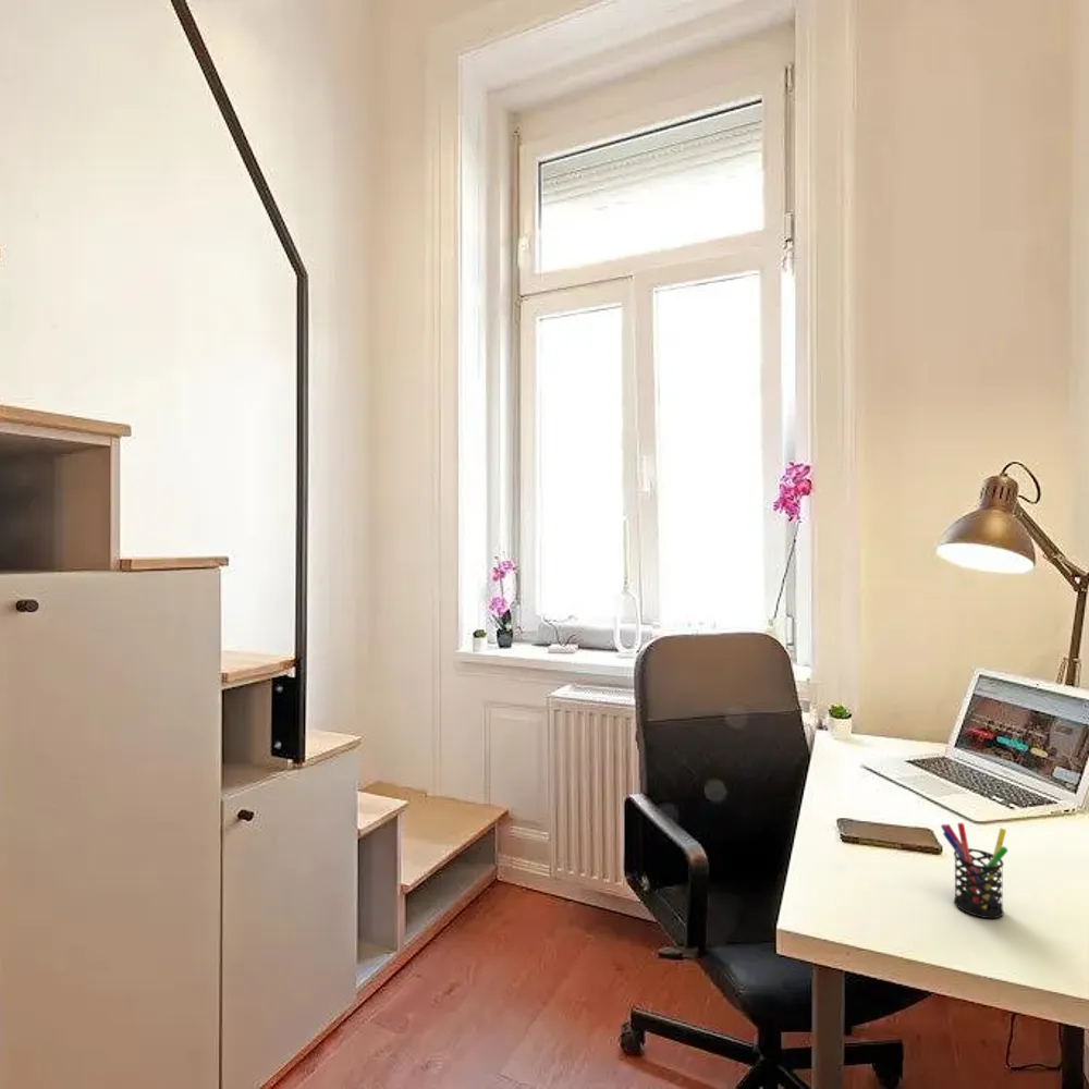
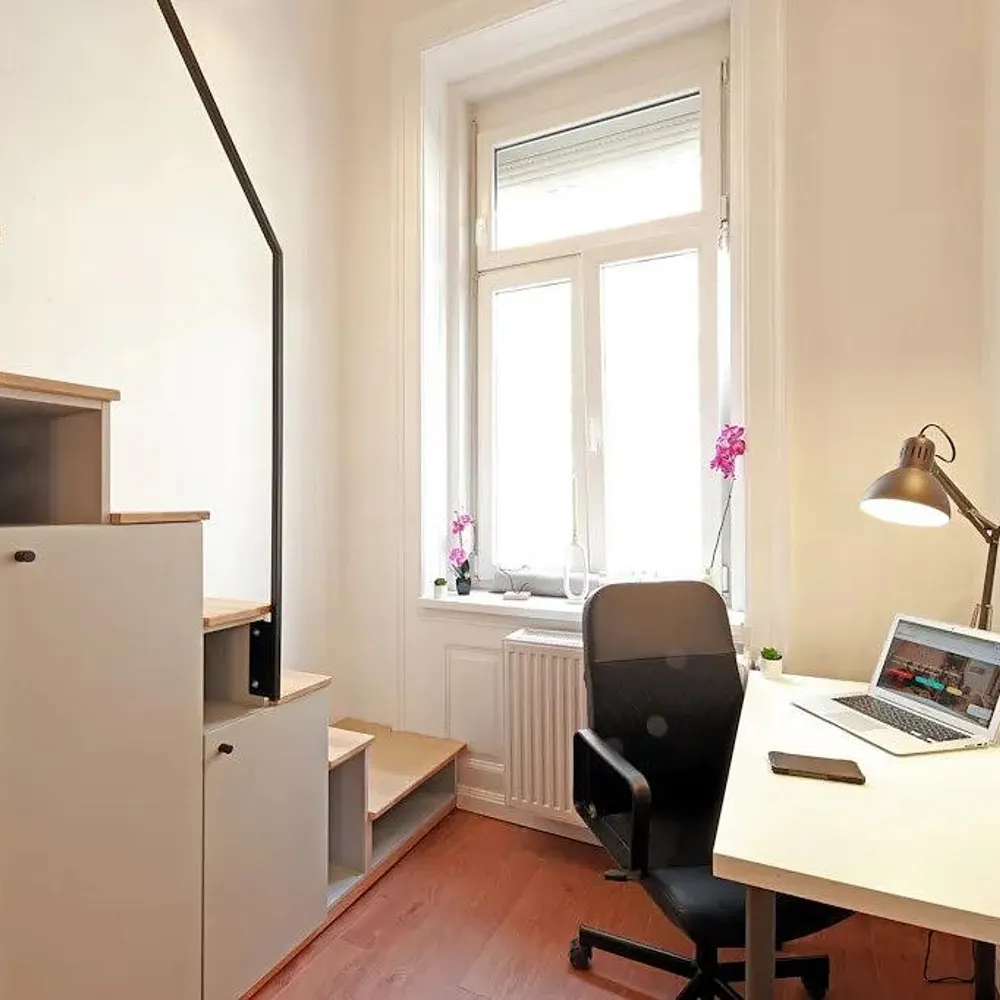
- pen holder (980, 866)
